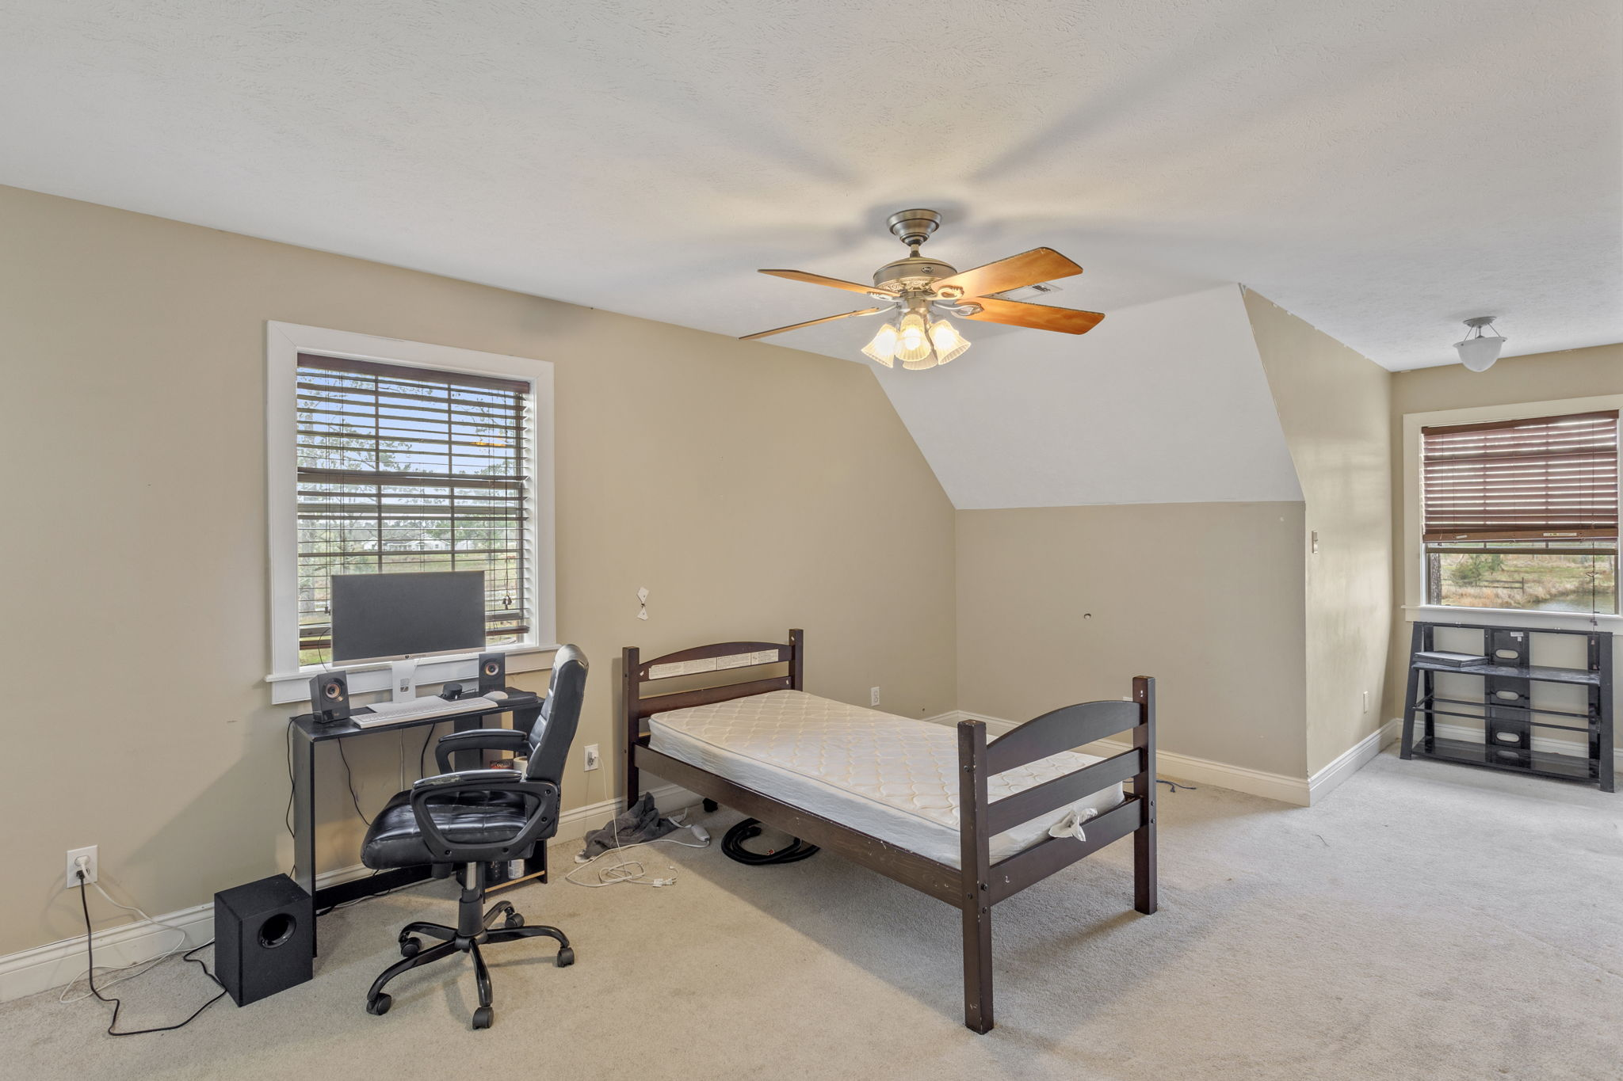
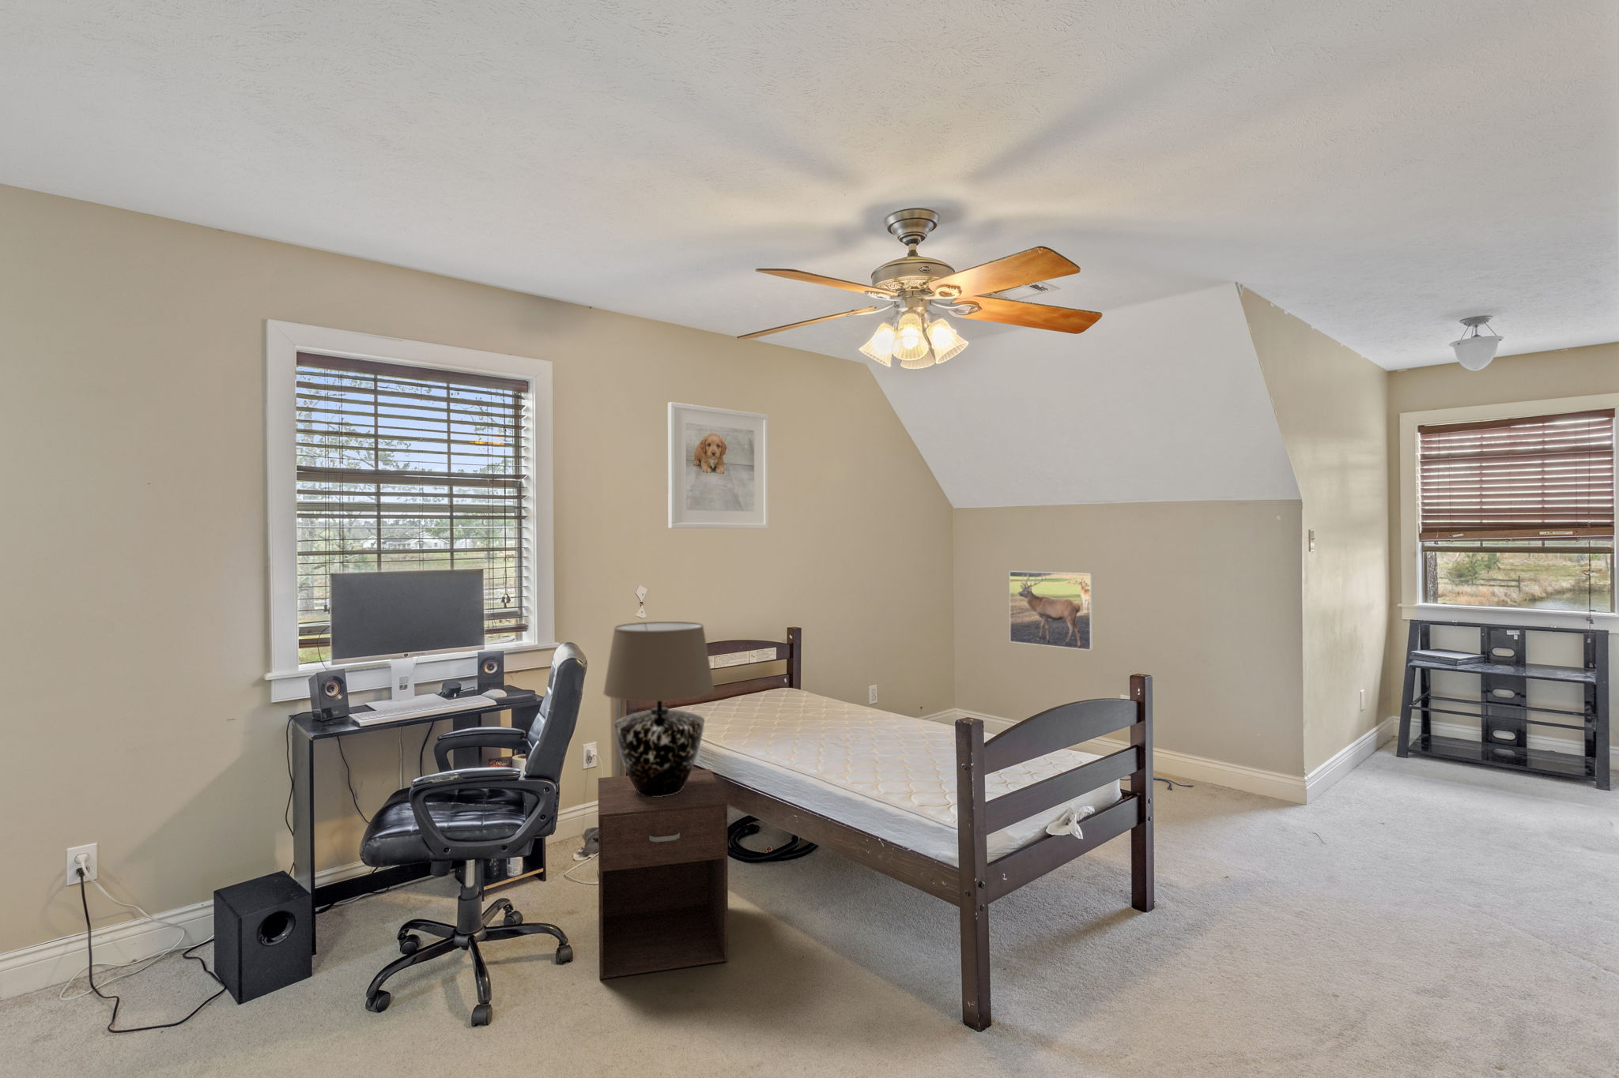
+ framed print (720, 468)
+ table lamp (660, 706)
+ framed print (1048, 609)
+ nightstand (660, 865)
